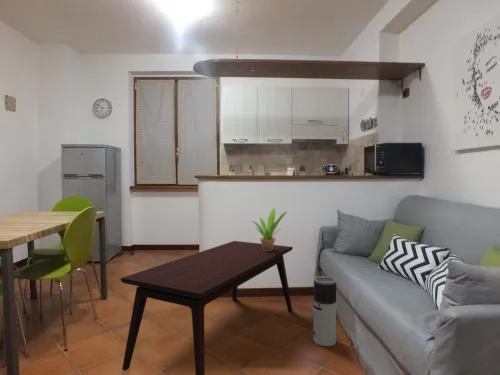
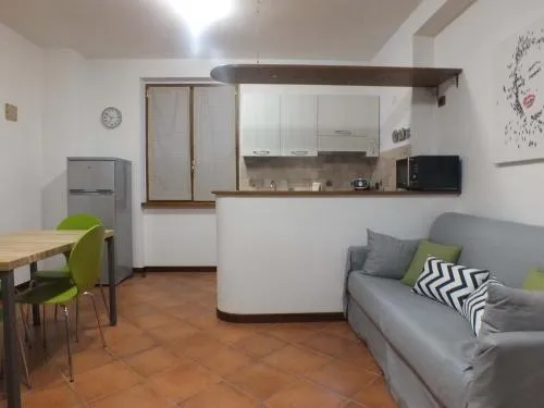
- coffee table (221, 295)
- air purifier (324, 310)
- potted plant (267, 229)
